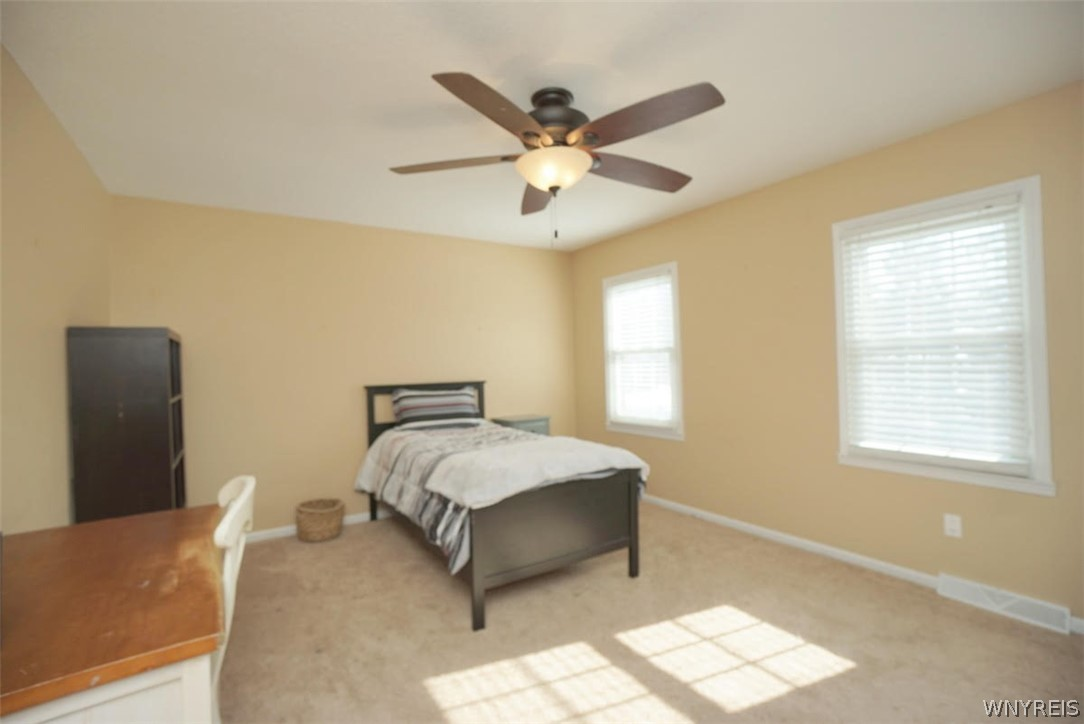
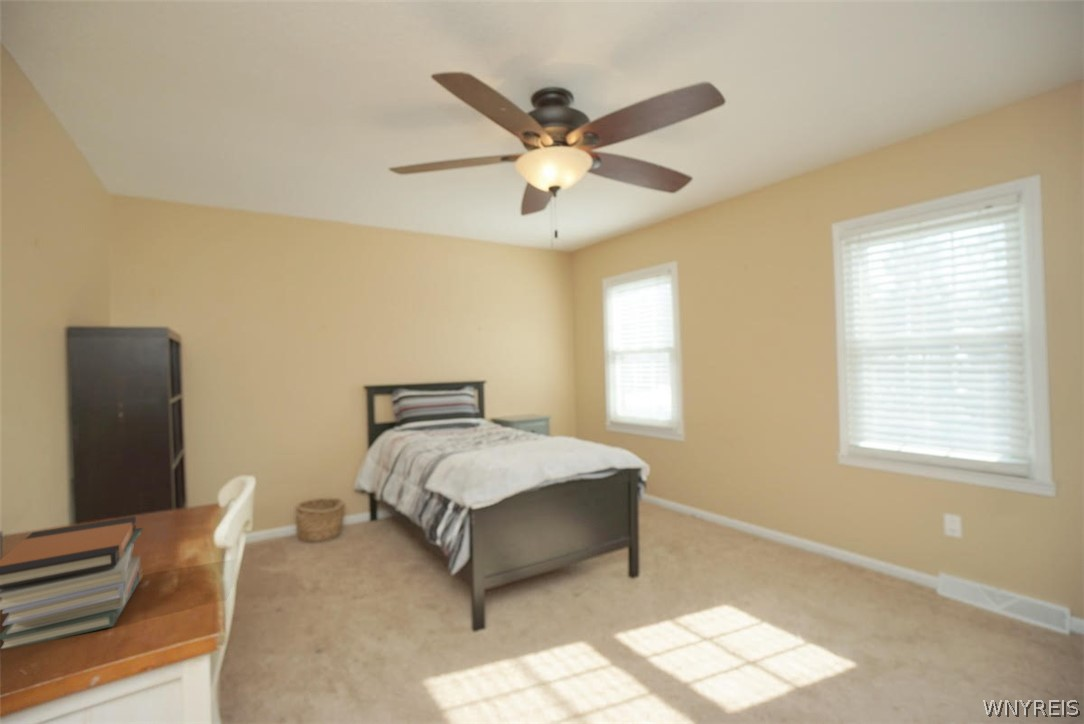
+ book stack (75, 575)
